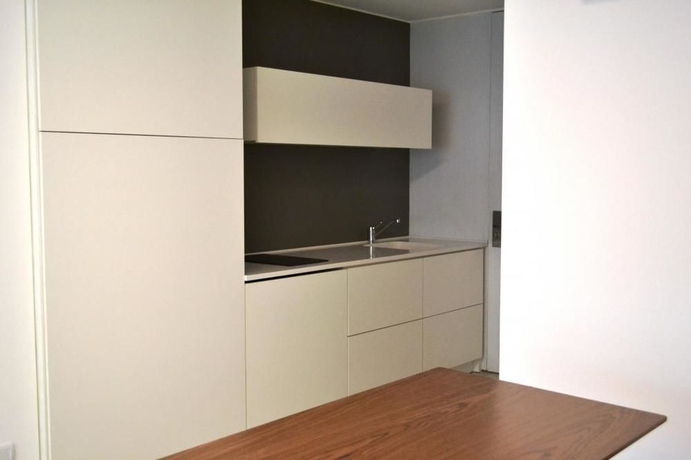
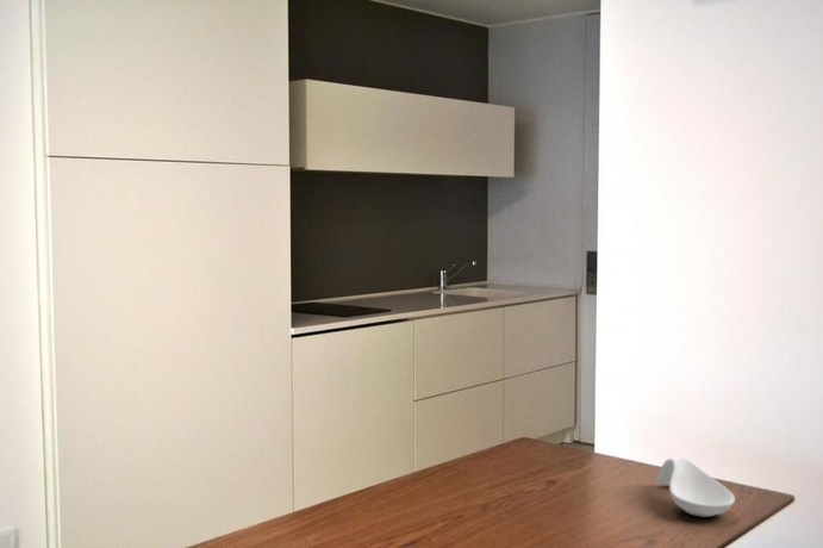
+ spoon rest (688, 484)
